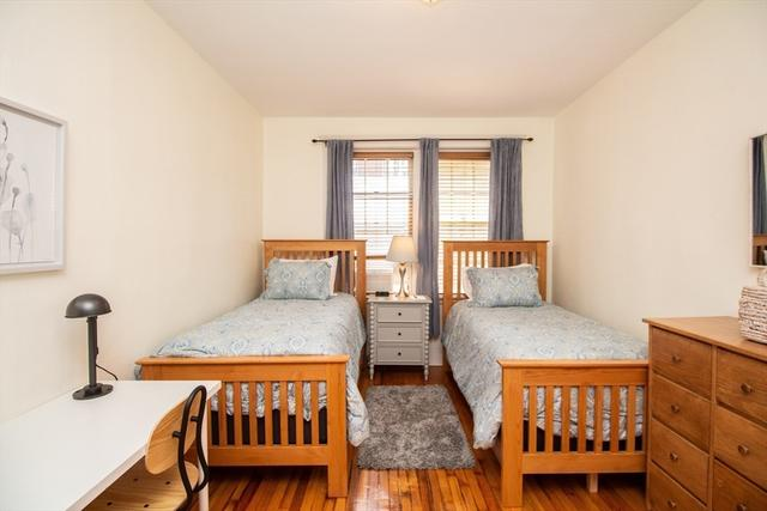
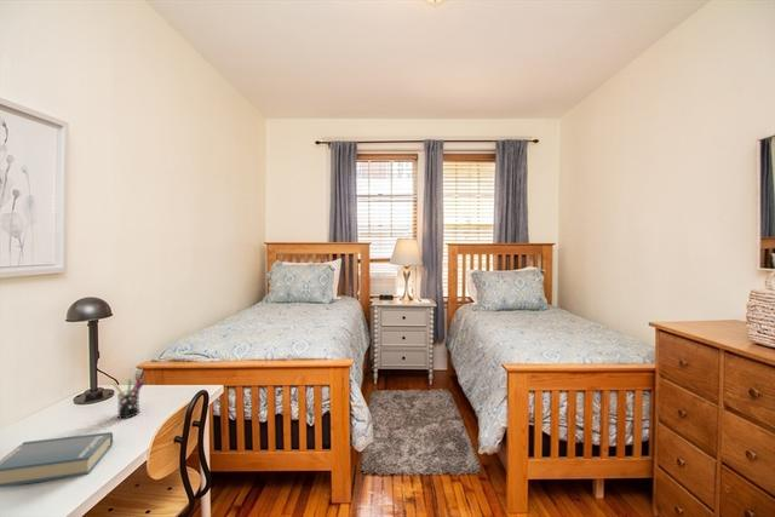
+ hardback book (56, 456)
+ pen holder (130, 395)
